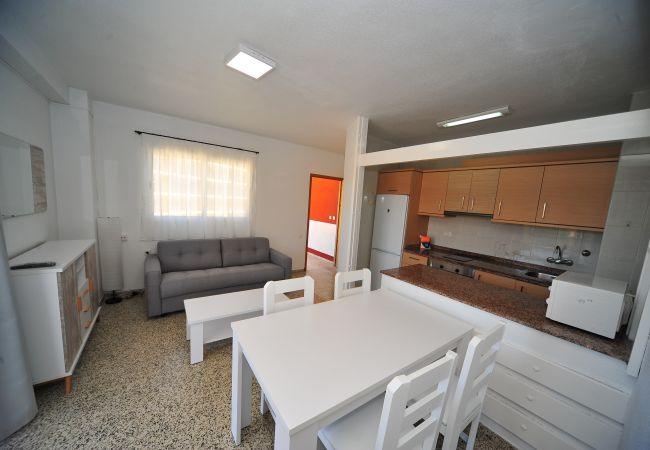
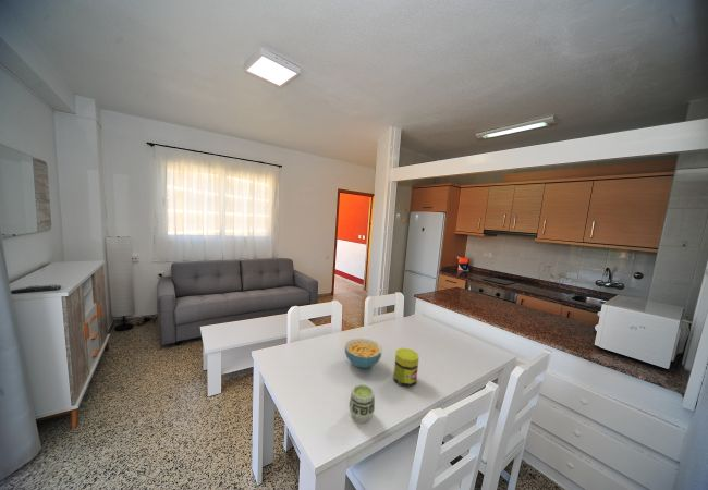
+ cup (362, 403)
+ jar (405, 367)
+ cereal bowl (363, 356)
